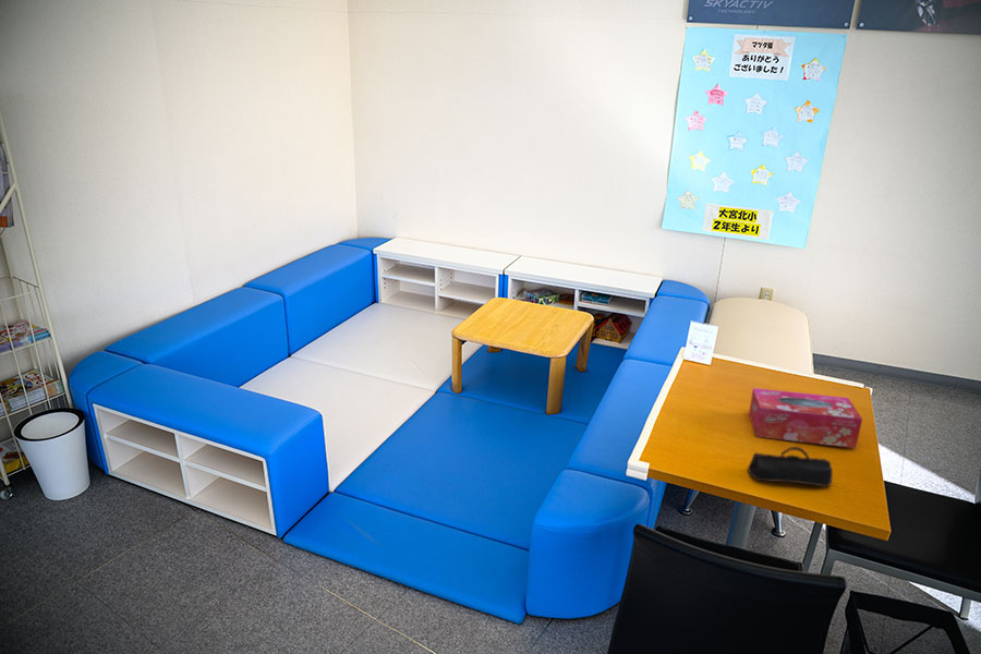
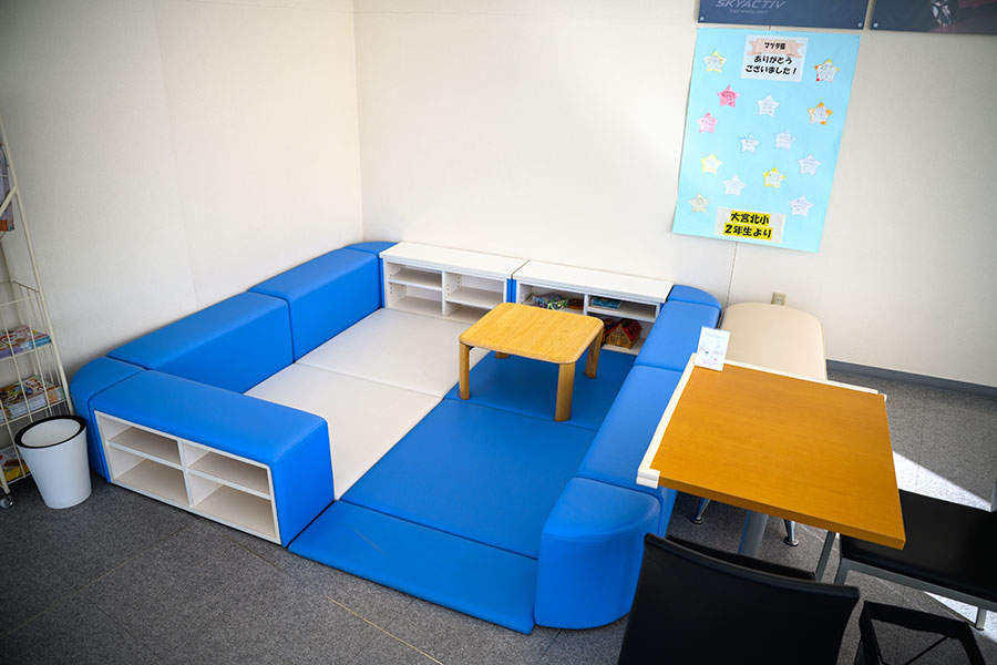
- tissue box (802, 416)
- pencil case (791, 463)
